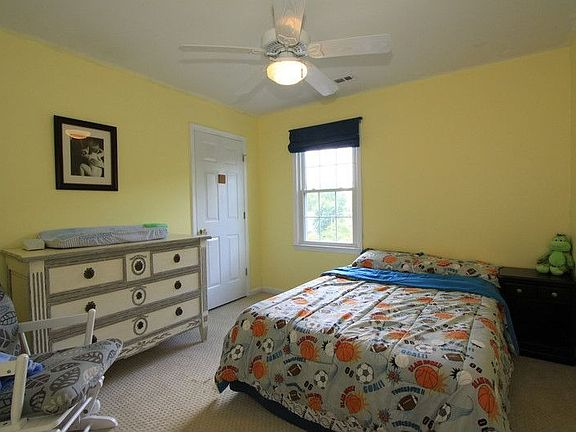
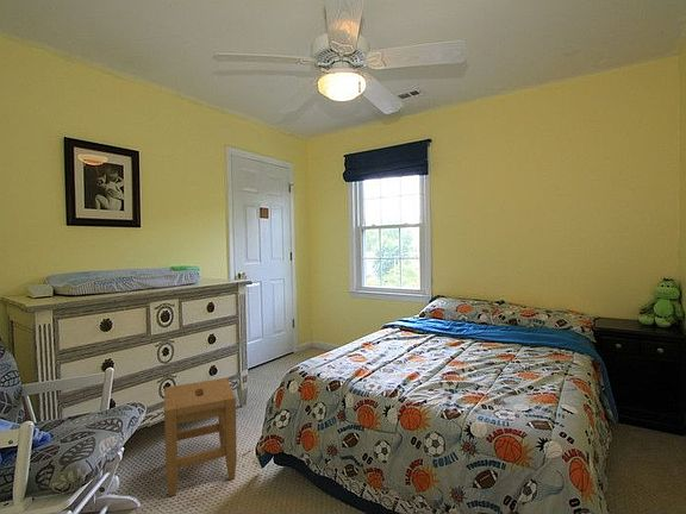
+ stool (199, 431)
